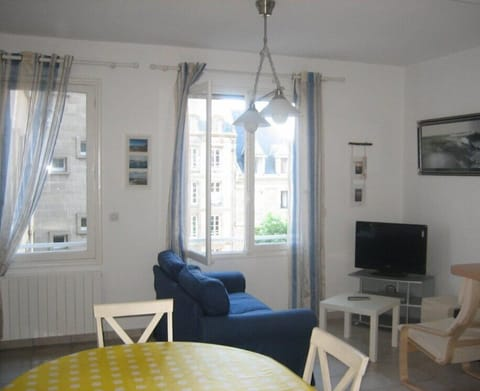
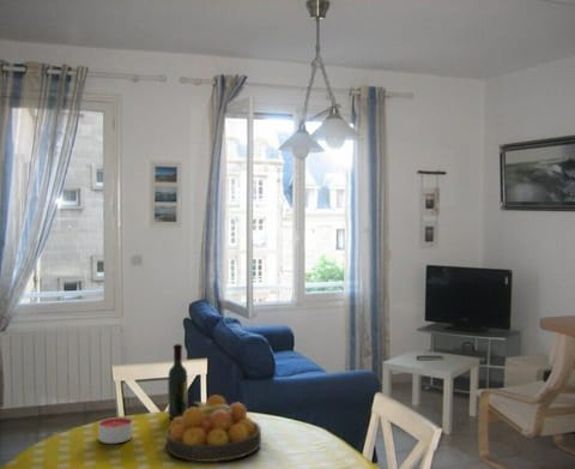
+ candle (115, 428)
+ fruit bowl (213, 422)
+ wine bottle (177, 380)
